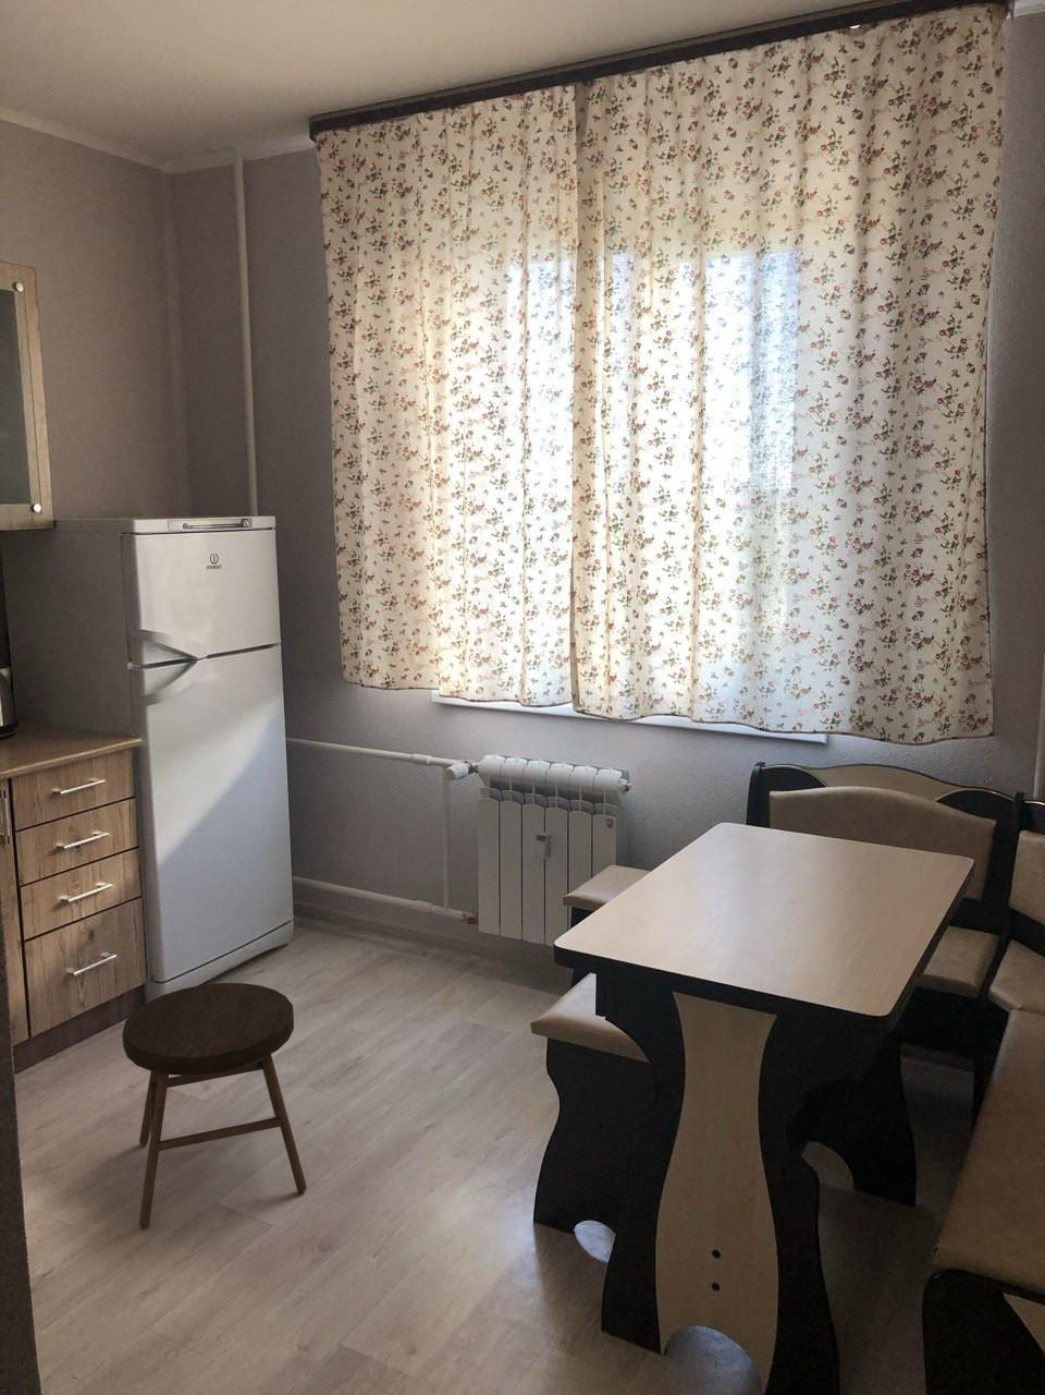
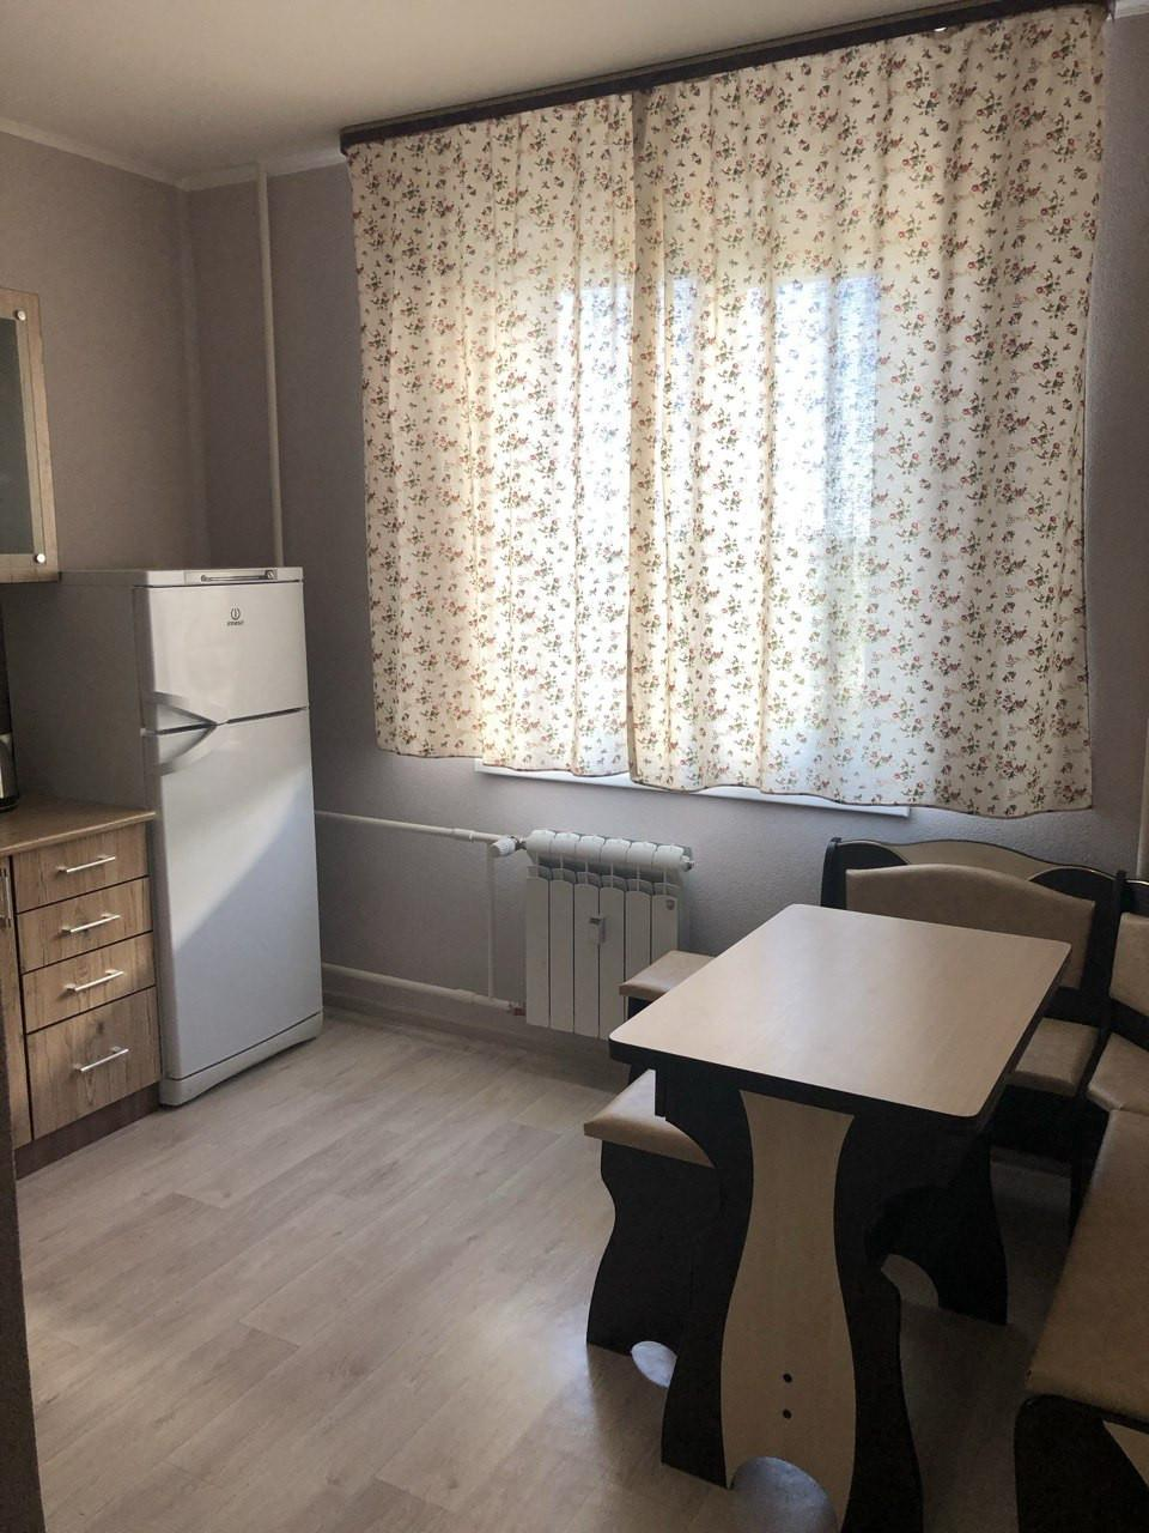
- stool (210, 1079)
